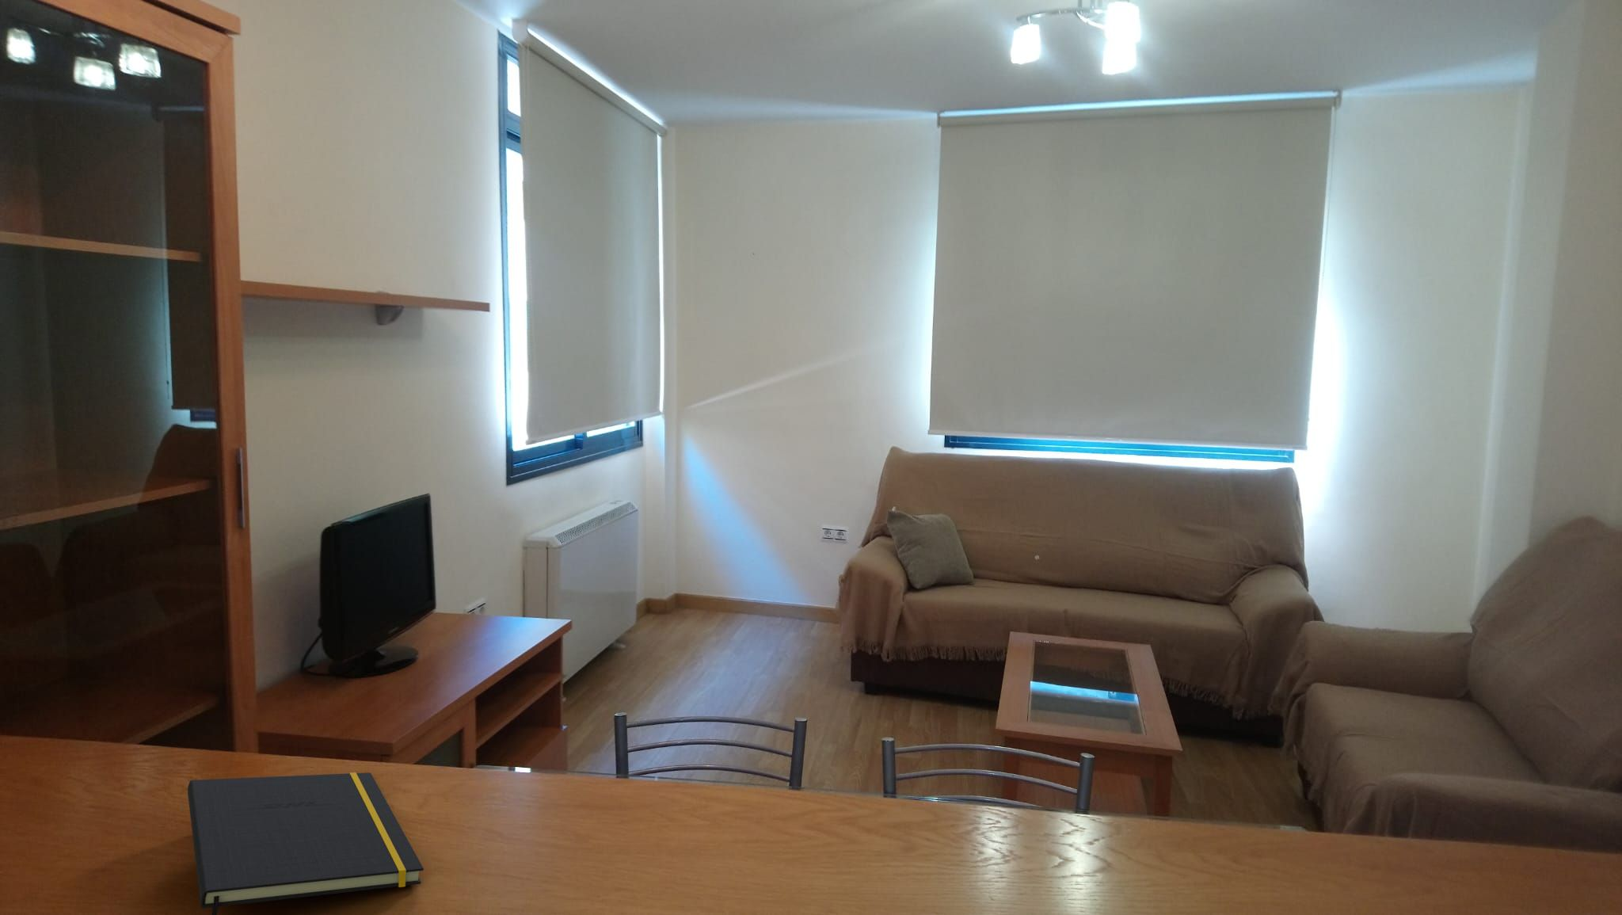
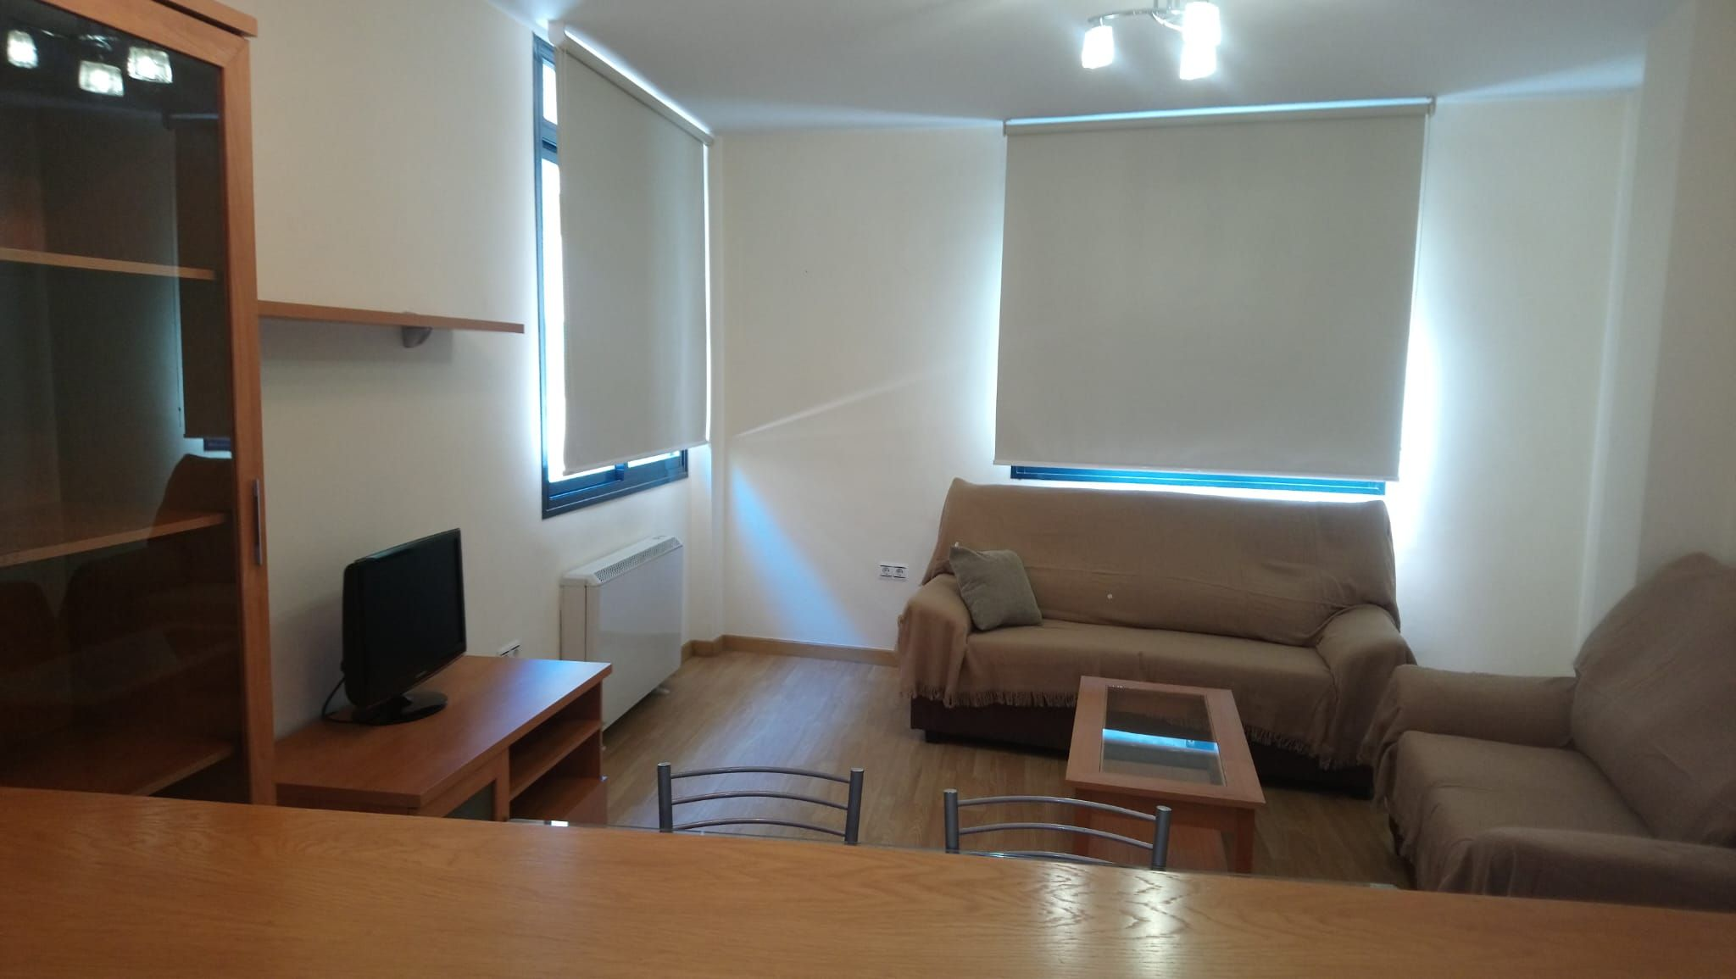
- notepad (300, 829)
